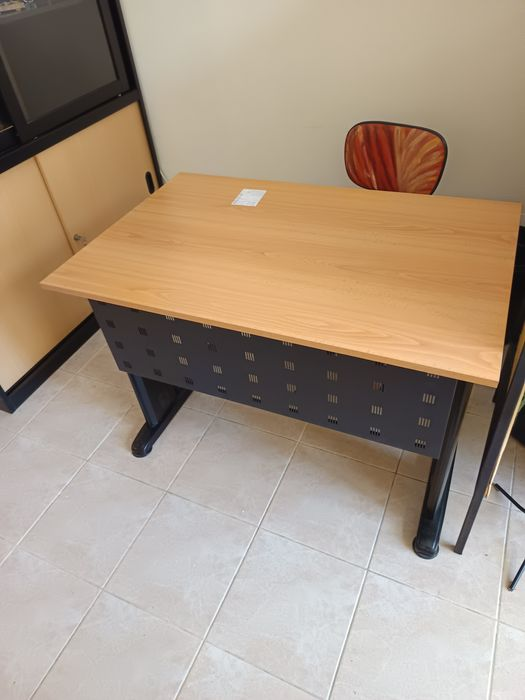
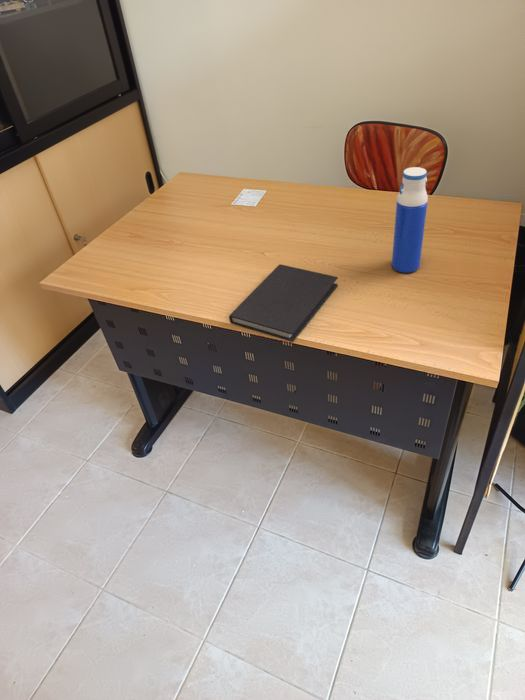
+ diary (285, 299)
+ water bottle (409, 221)
